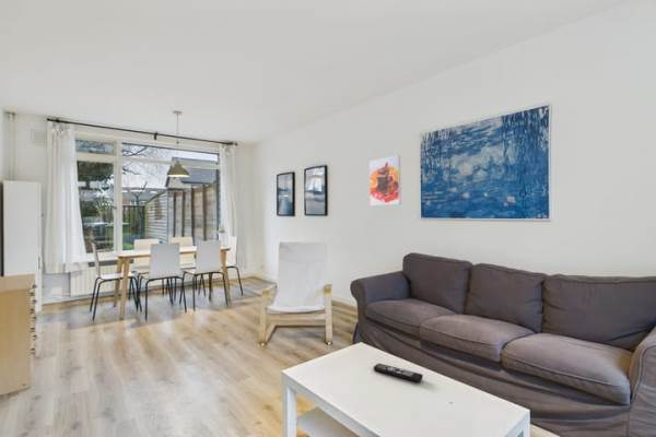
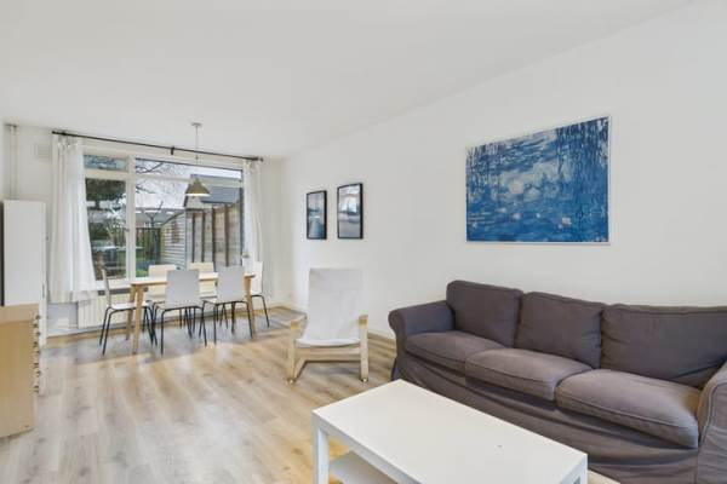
- remote control (397, 371)
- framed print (384, 181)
